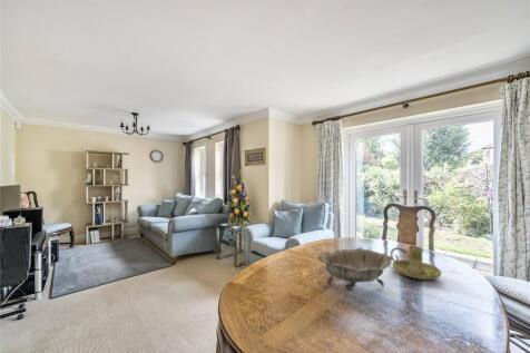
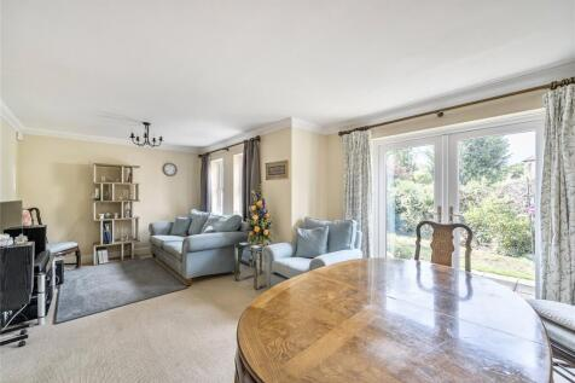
- candle holder (411, 258)
- decorative bowl (354, 268)
